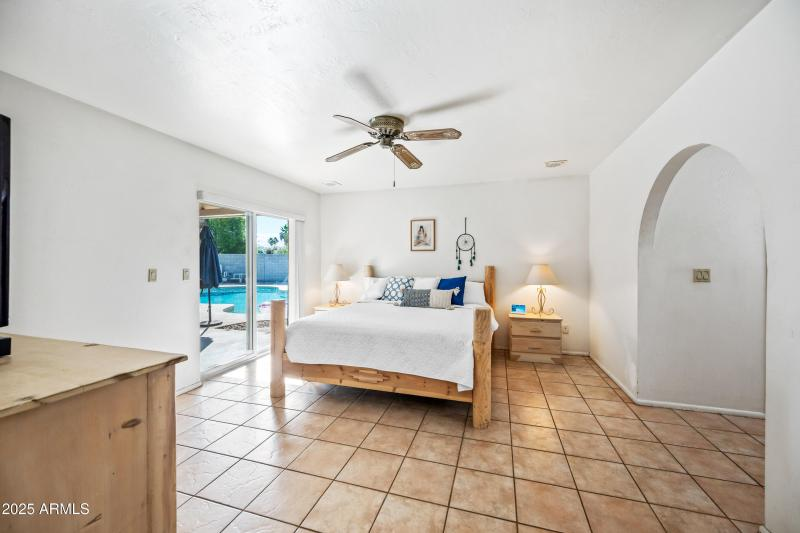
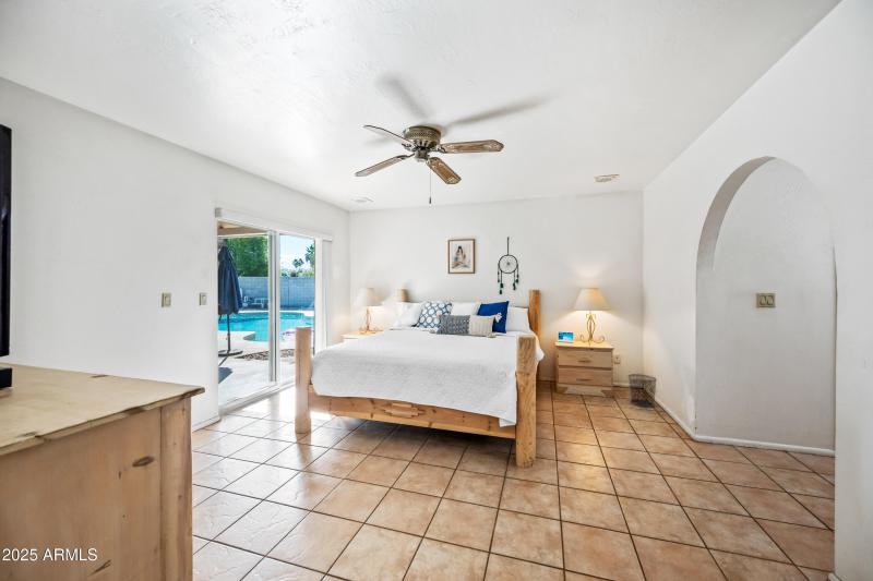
+ waste bin (642, 390)
